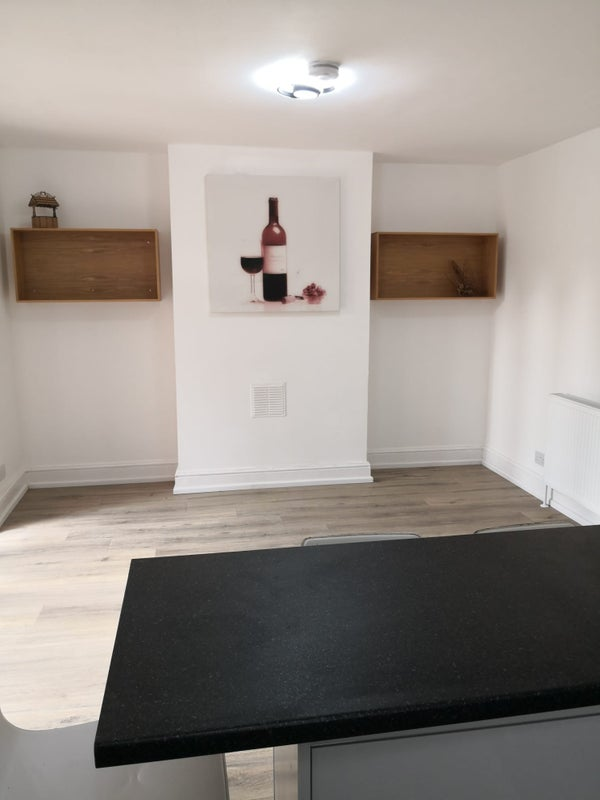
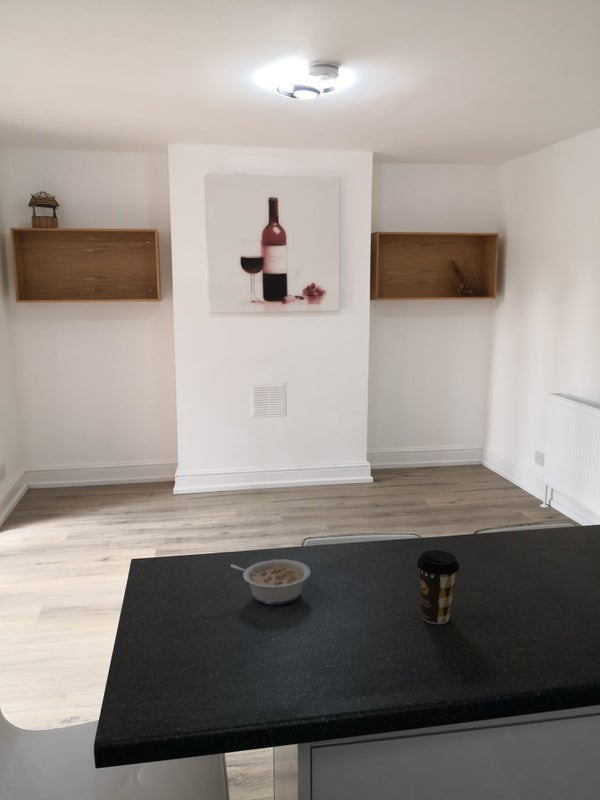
+ legume (274, 581)
+ coffee cup (436, 587)
